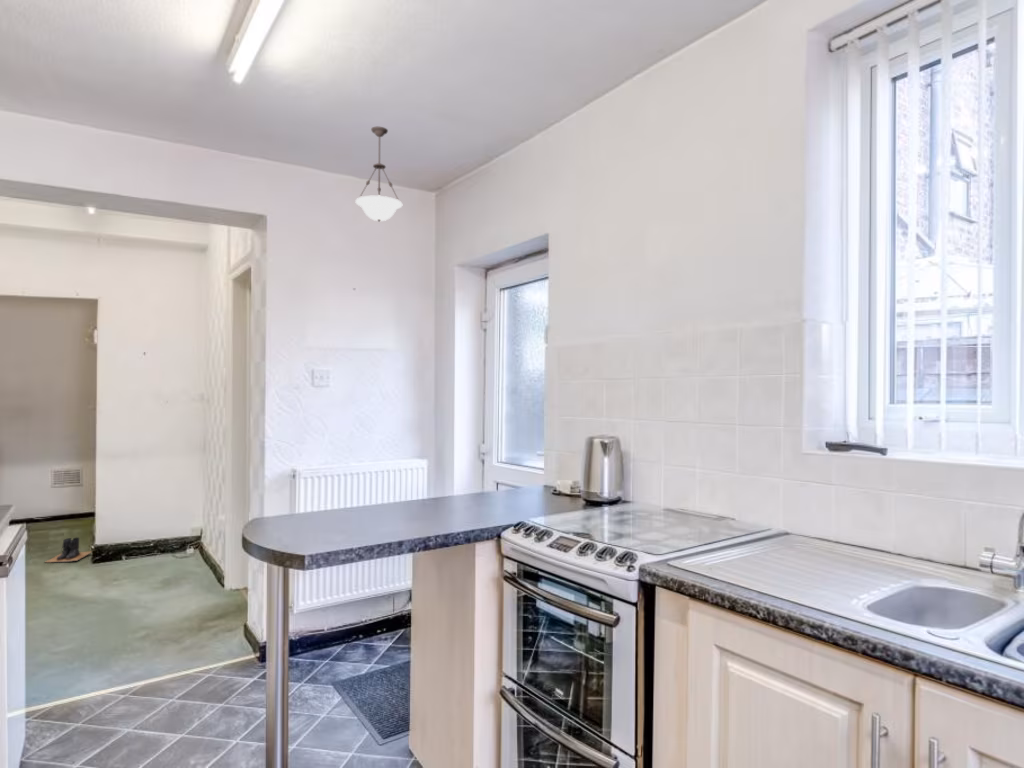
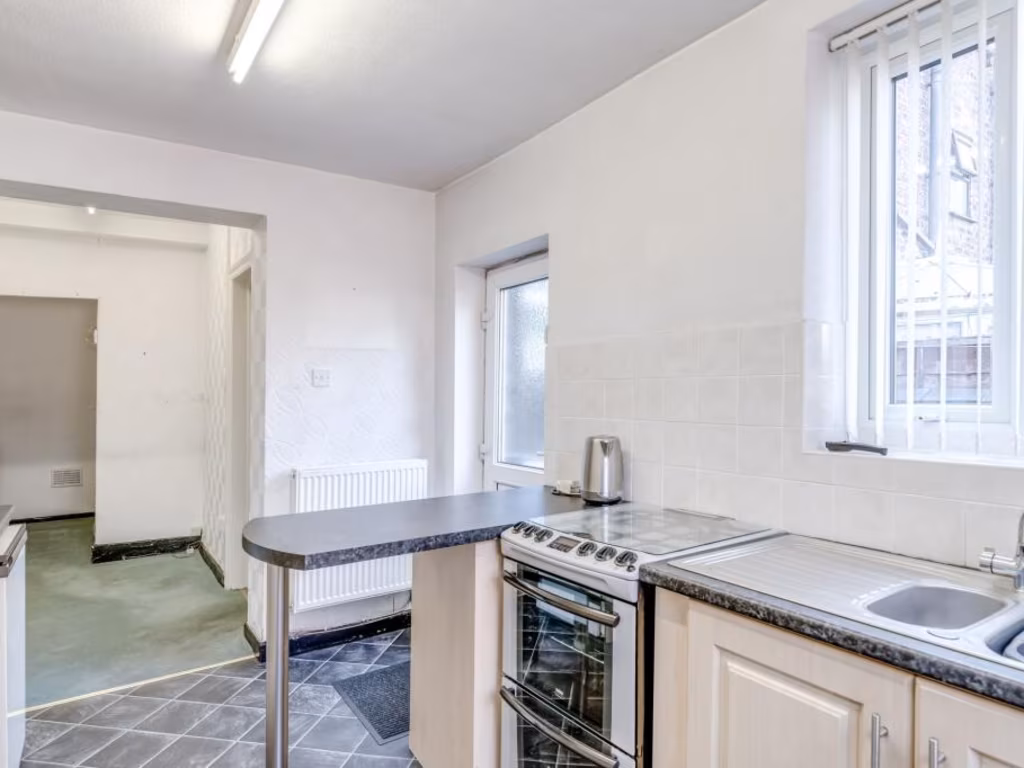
- pendant light (379, 175)
- boots (69, 548)
